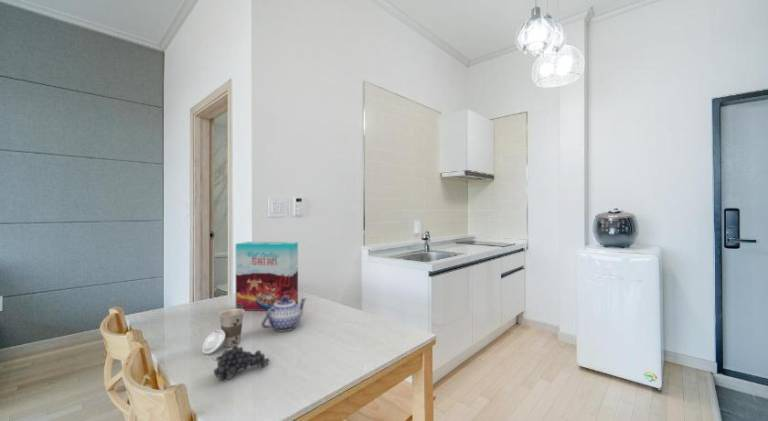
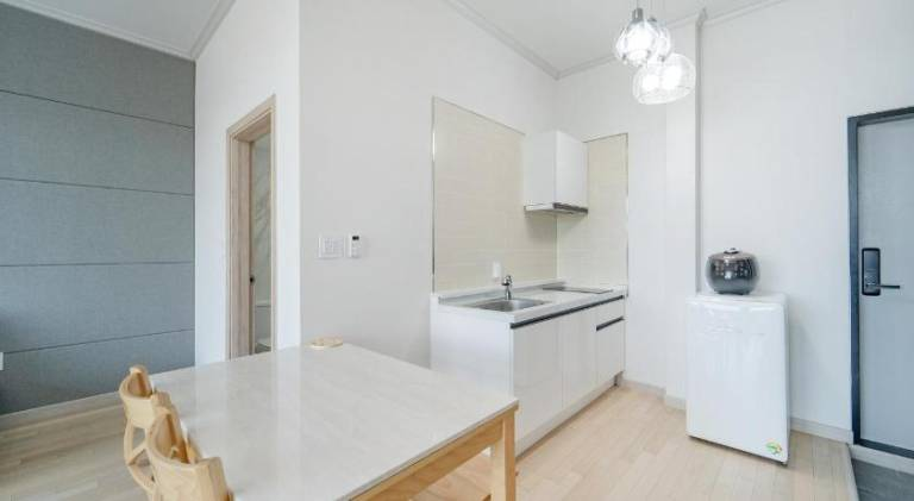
- teapot (285, 311)
- cup (224, 330)
- fruit (240, 357)
- cereal box (267, 275)
